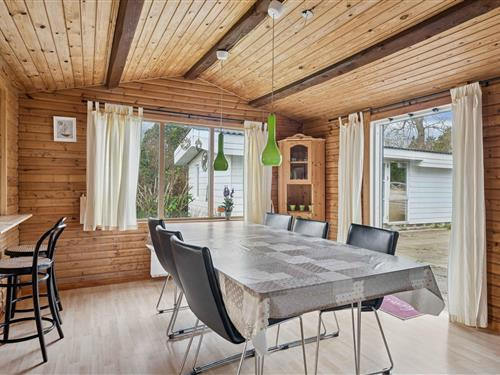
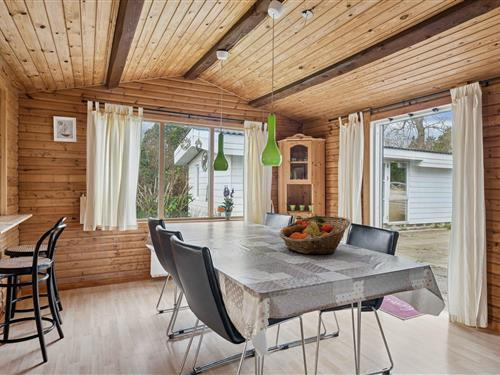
+ fruit basket (313, 233)
